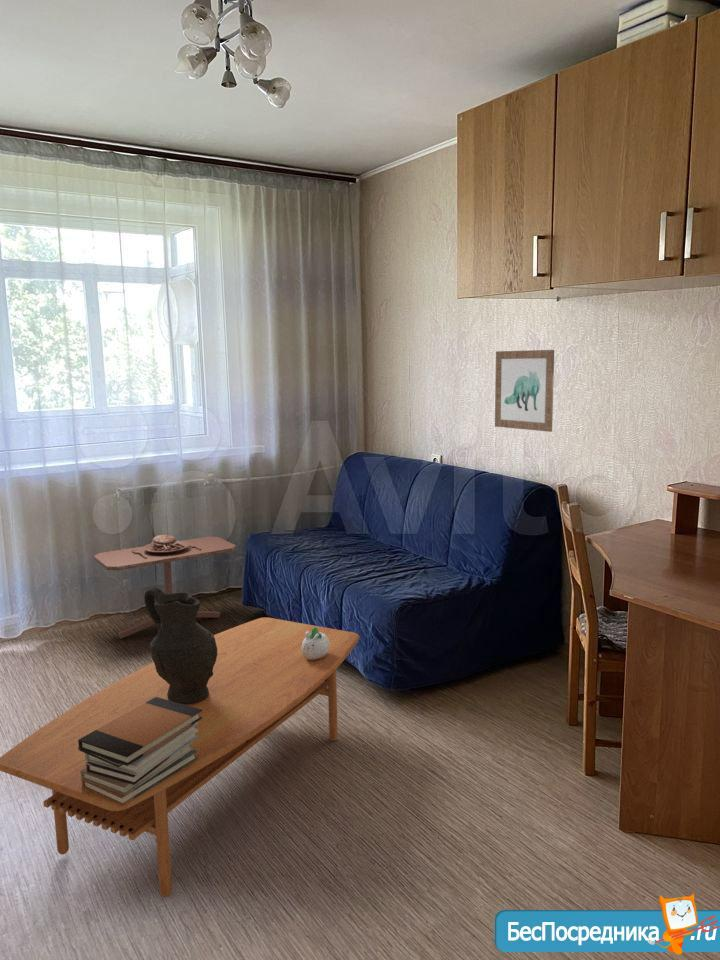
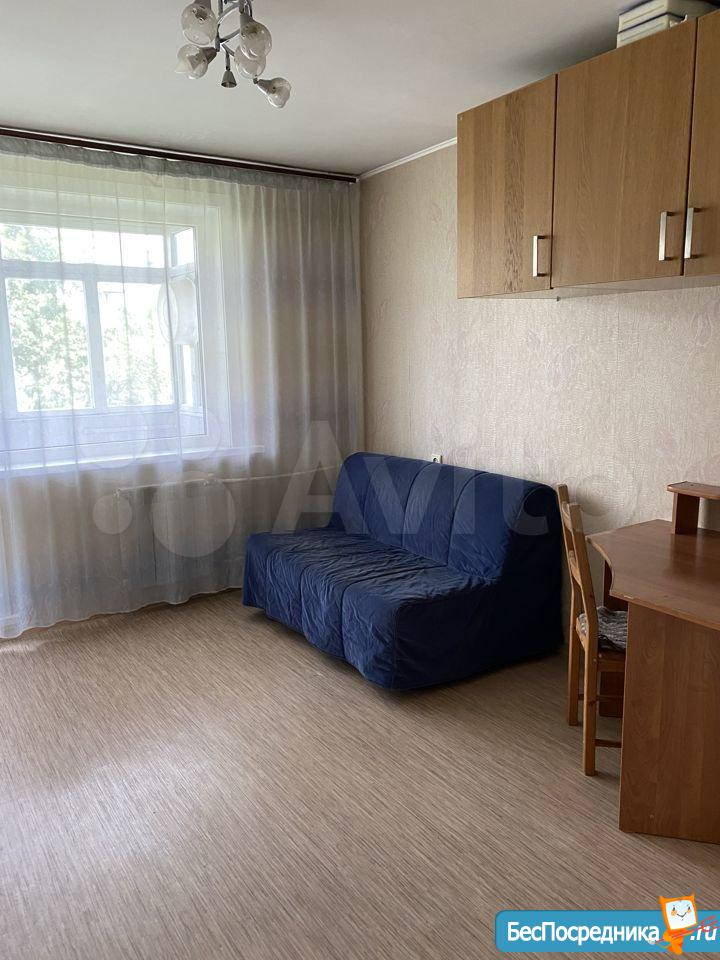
- coffee table (212, 738)
- decorative vase (180, 643)
- book stack (143, 747)
- wall art (523, 390)
- succulent planter (314, 641)
- side table (168, 582)
